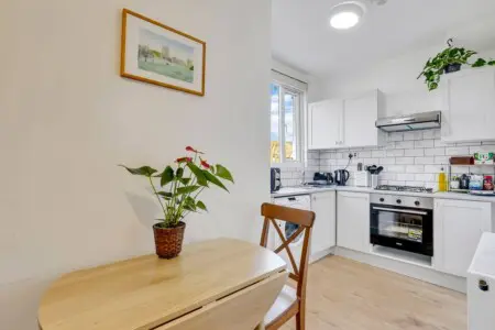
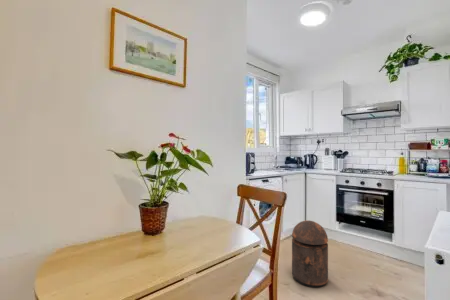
+ trash can (309, 249)
